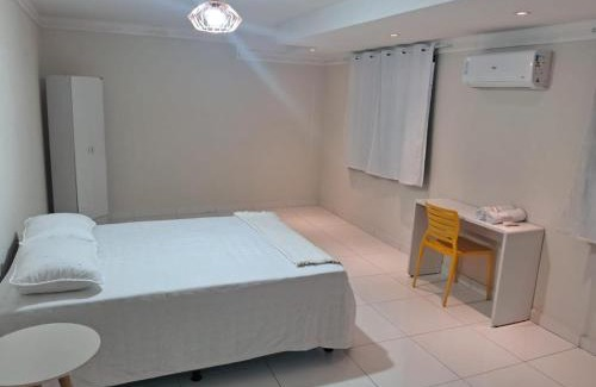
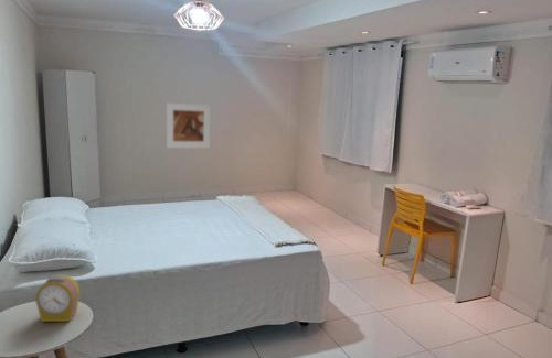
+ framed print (188, 126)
+ alarm clock (57, 296)
